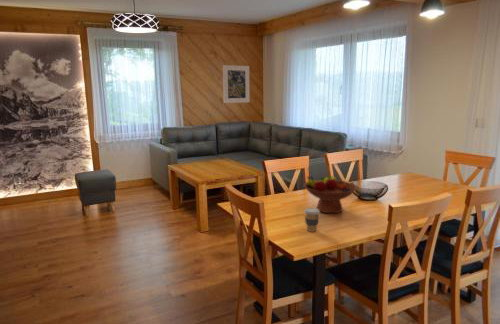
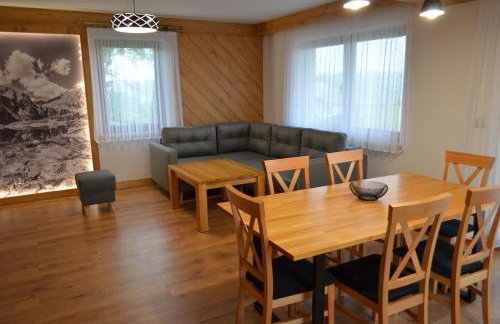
- fruit bowl (330, 193)
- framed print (236, 84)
- coffee cup (311, 220)
